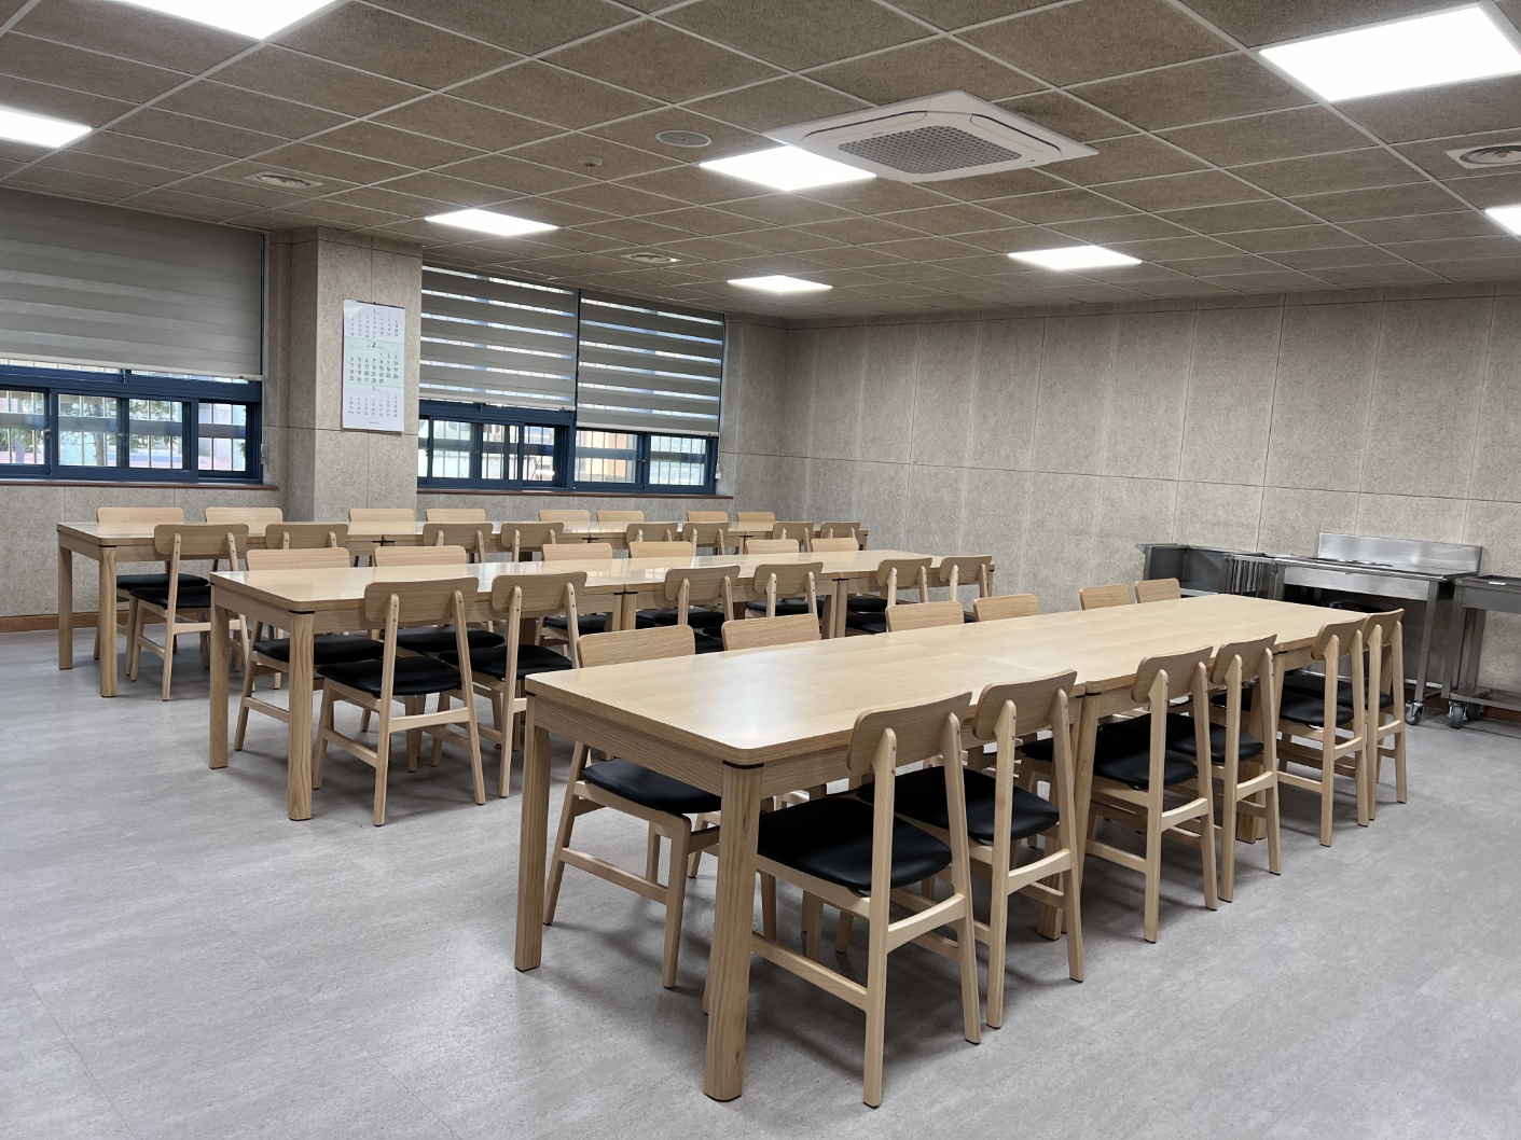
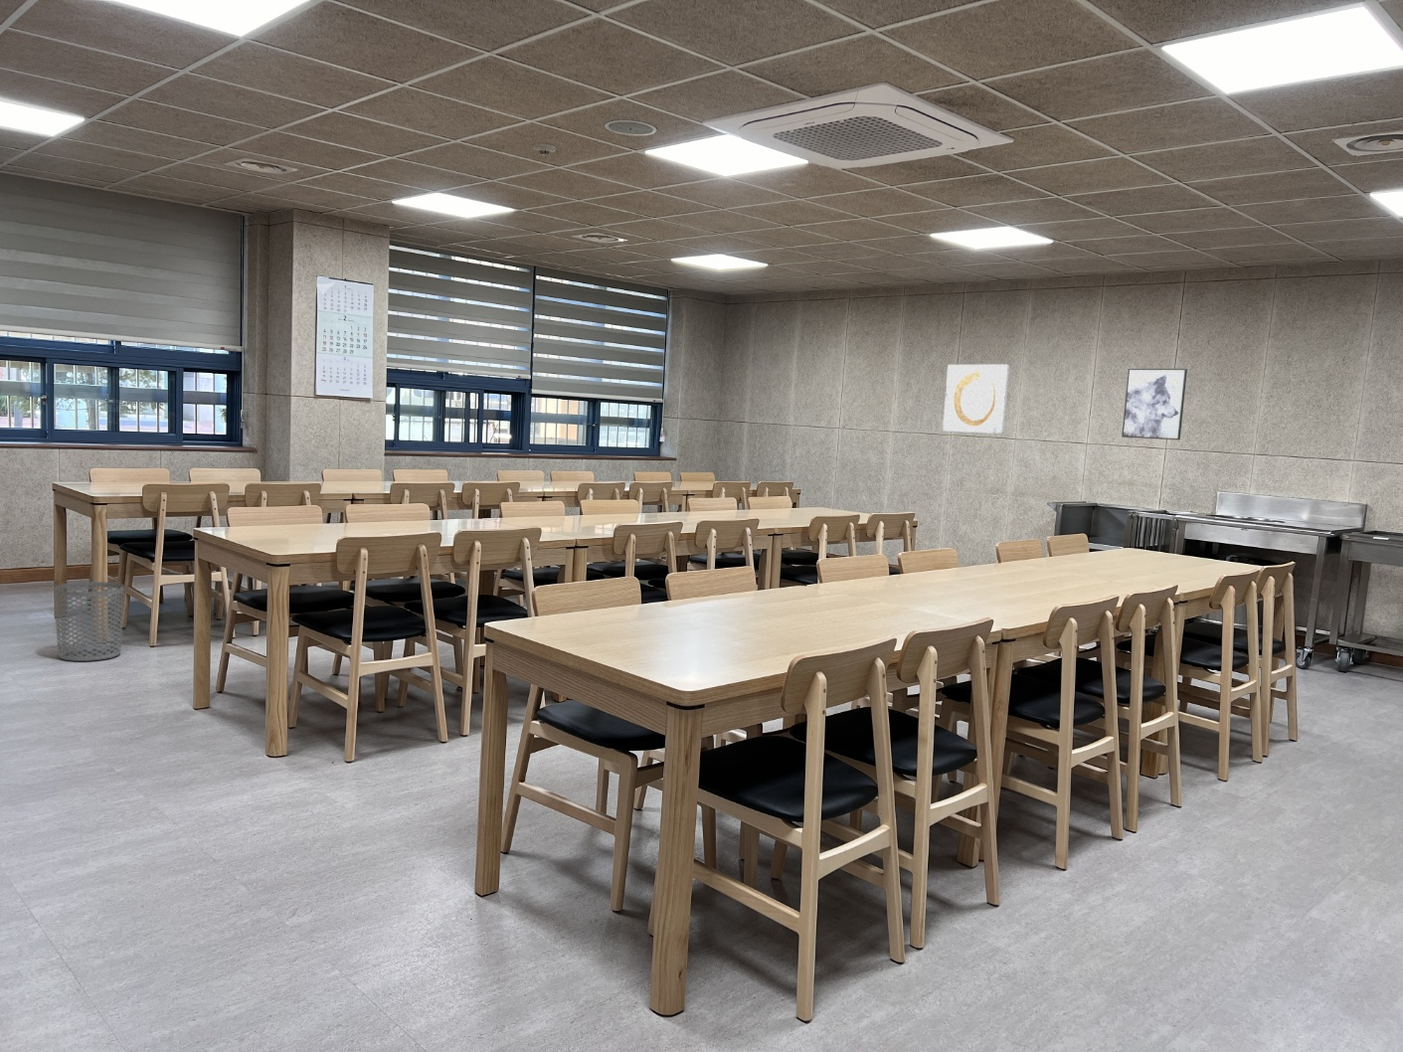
+ wall art (1153, 403)
+ waste bin (89, 620)
+ wall art (974, 399)
